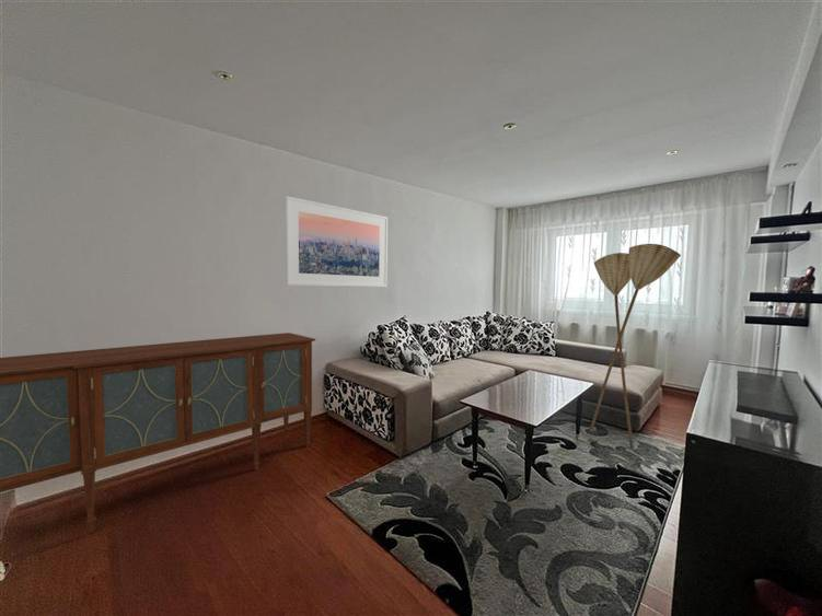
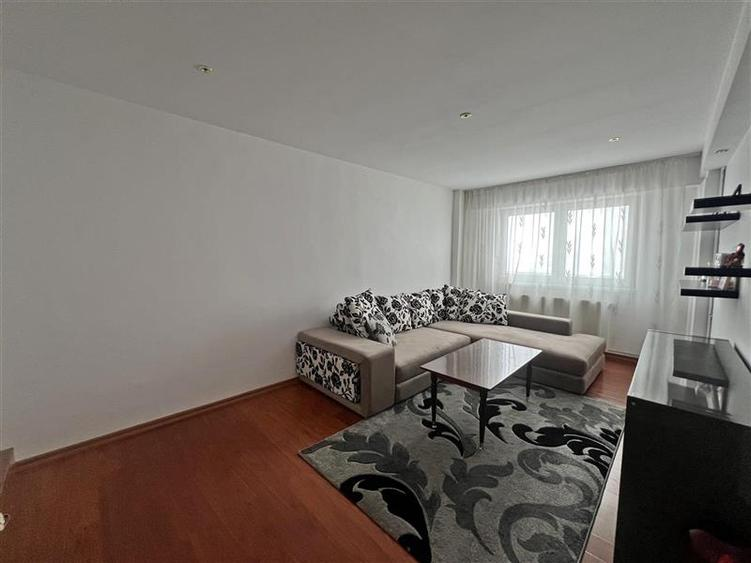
- floor lamp (621, 345)
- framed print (343, 247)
- sideboard (176, 416)
